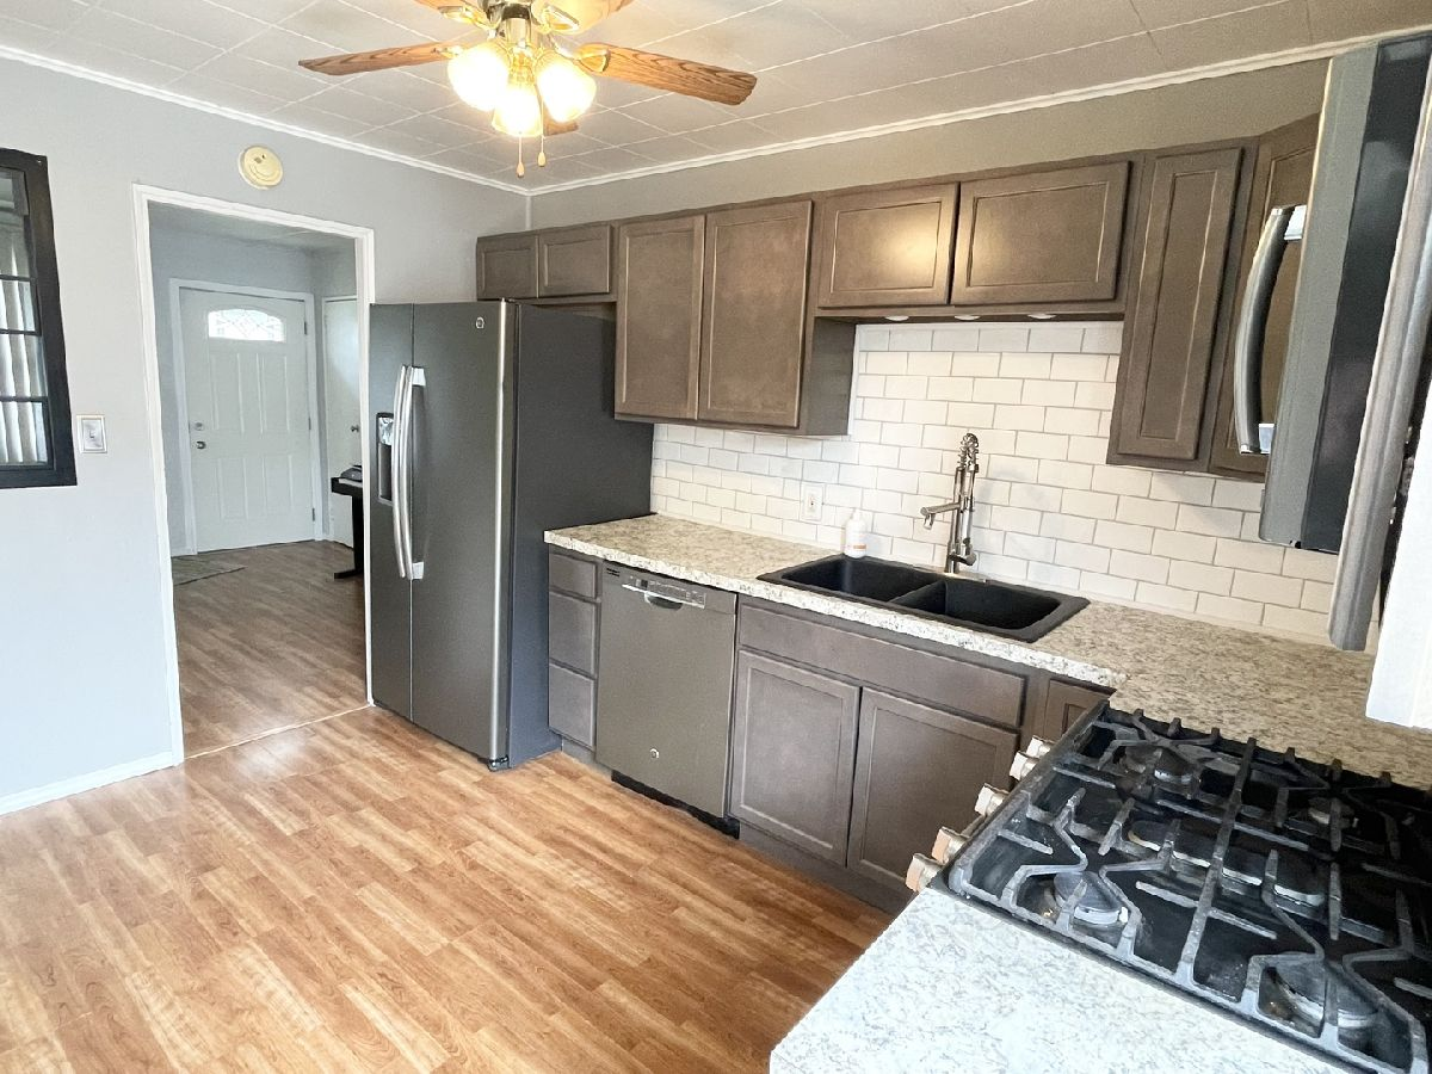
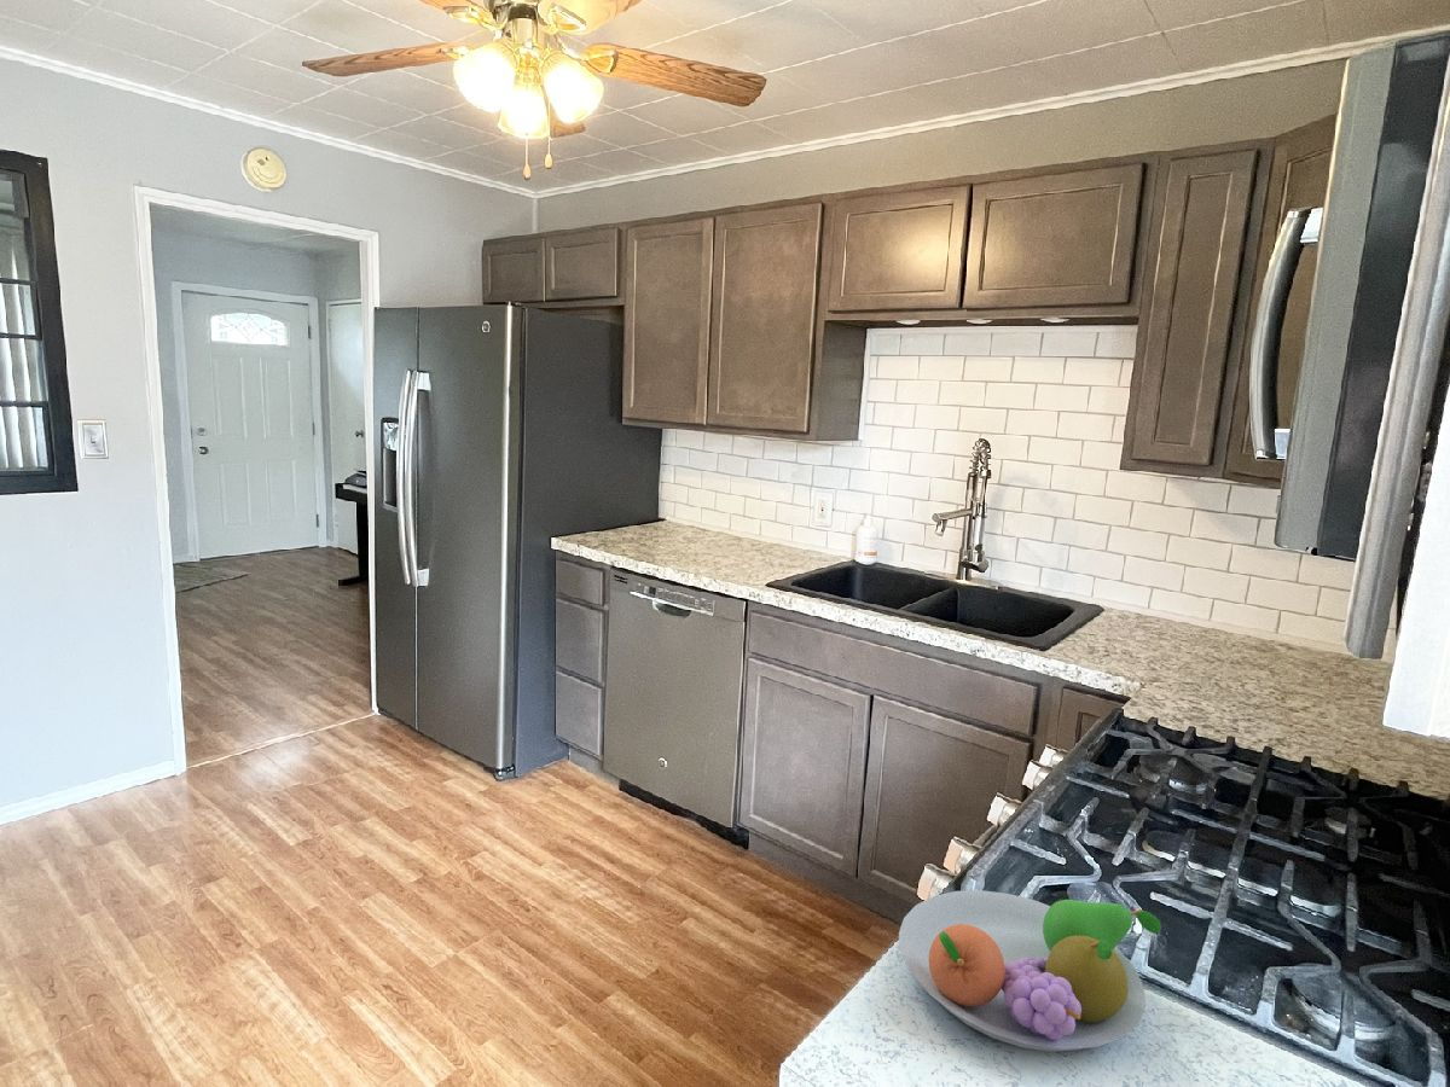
+ fruit bowl (1028, 940)
